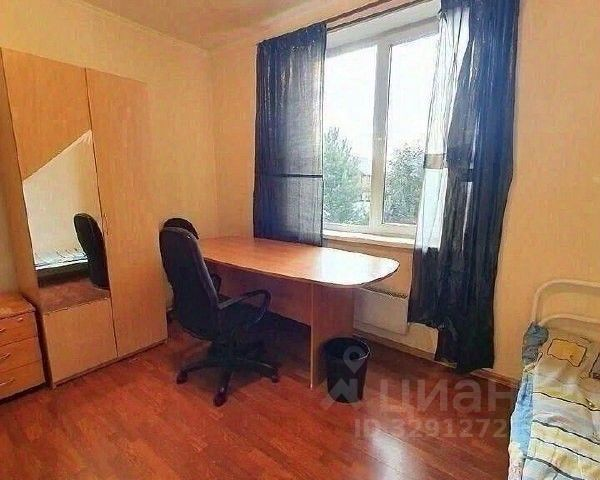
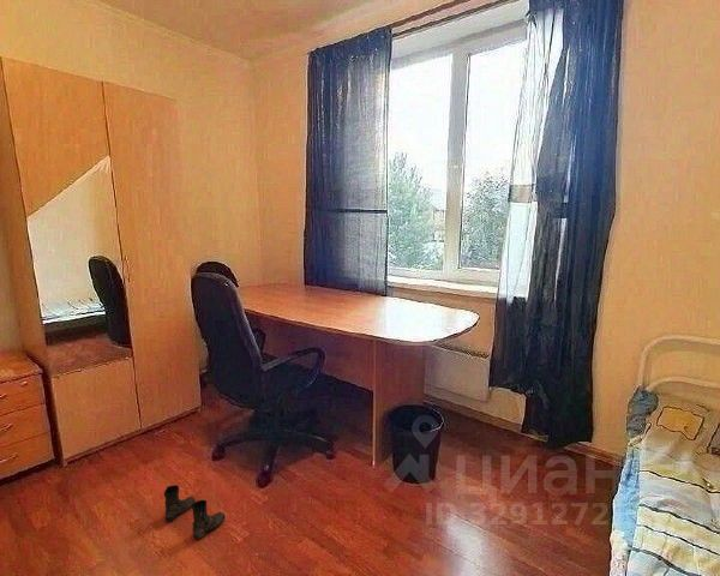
+ boots (193, 505)
